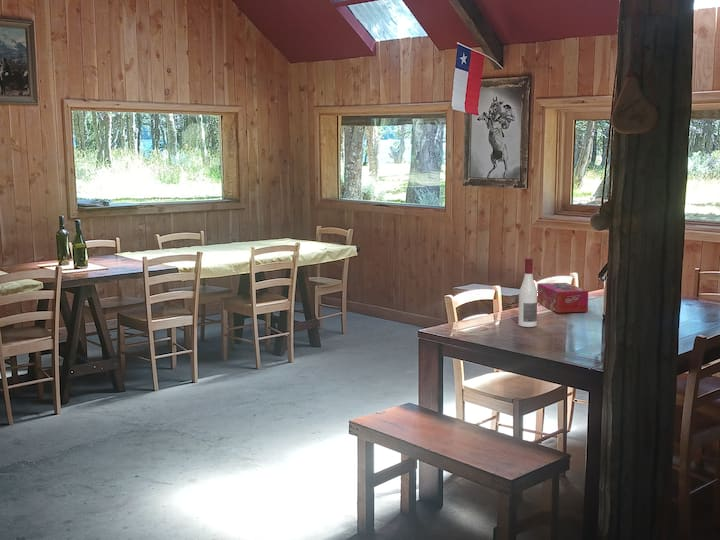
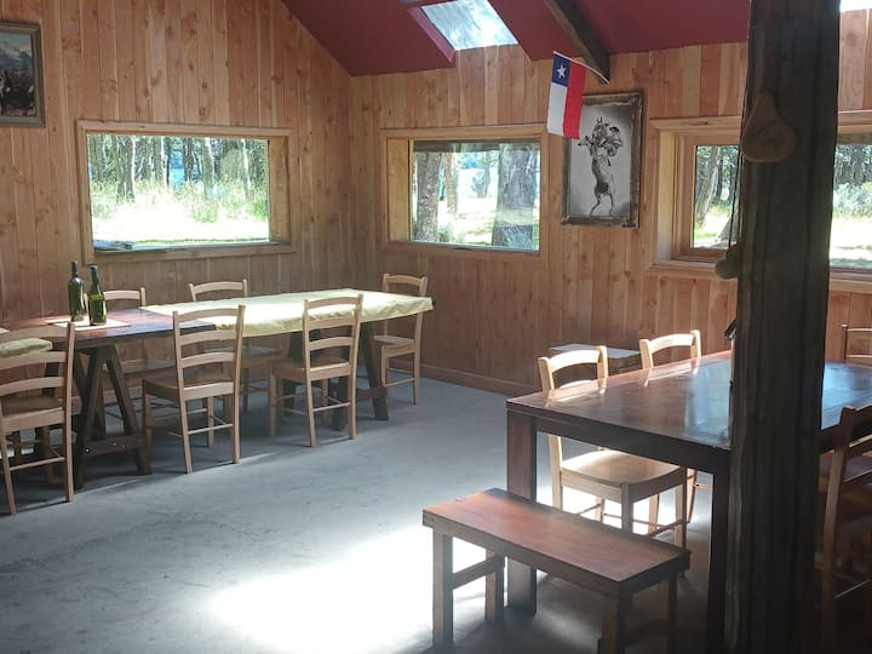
- tissue box (561, 297)
- alcohol (528, 292)
